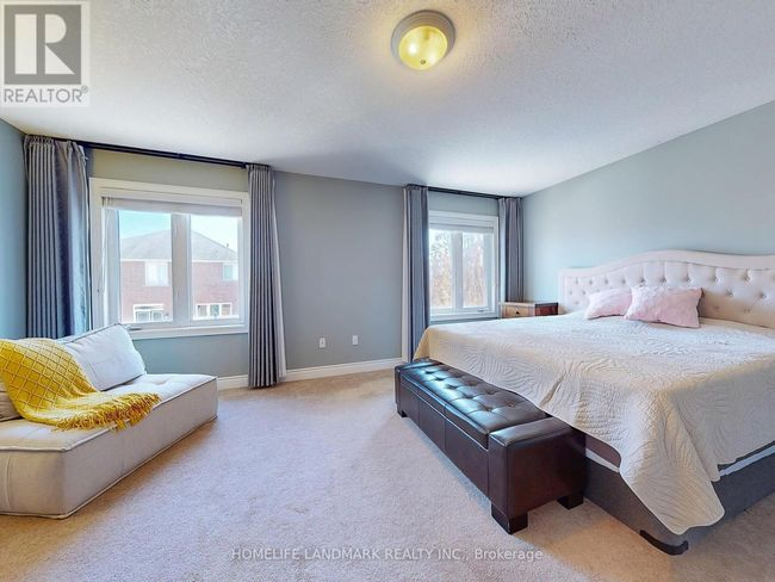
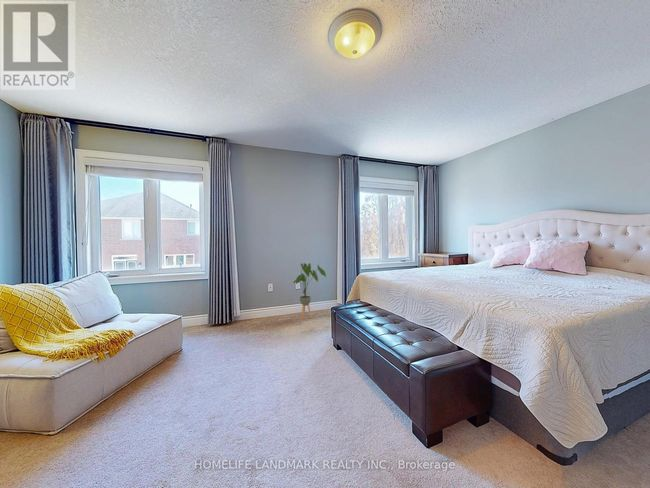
+ house plant (306, 288)
